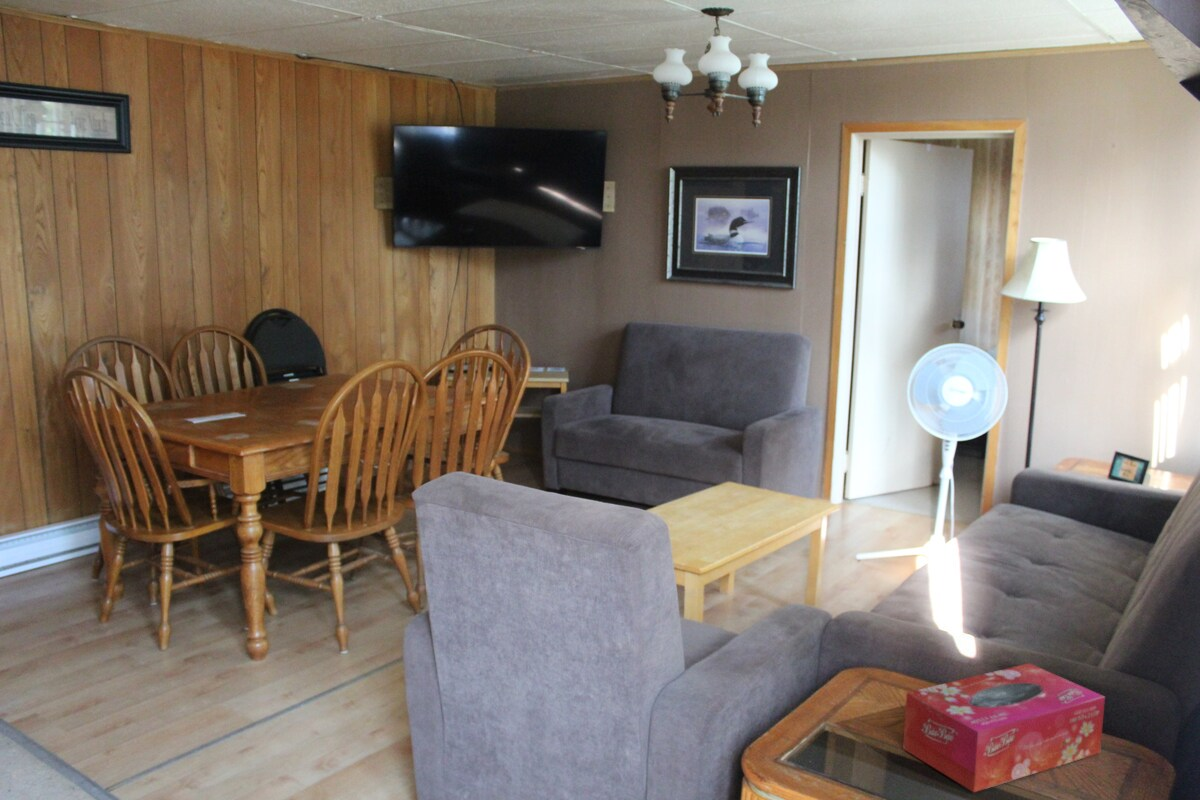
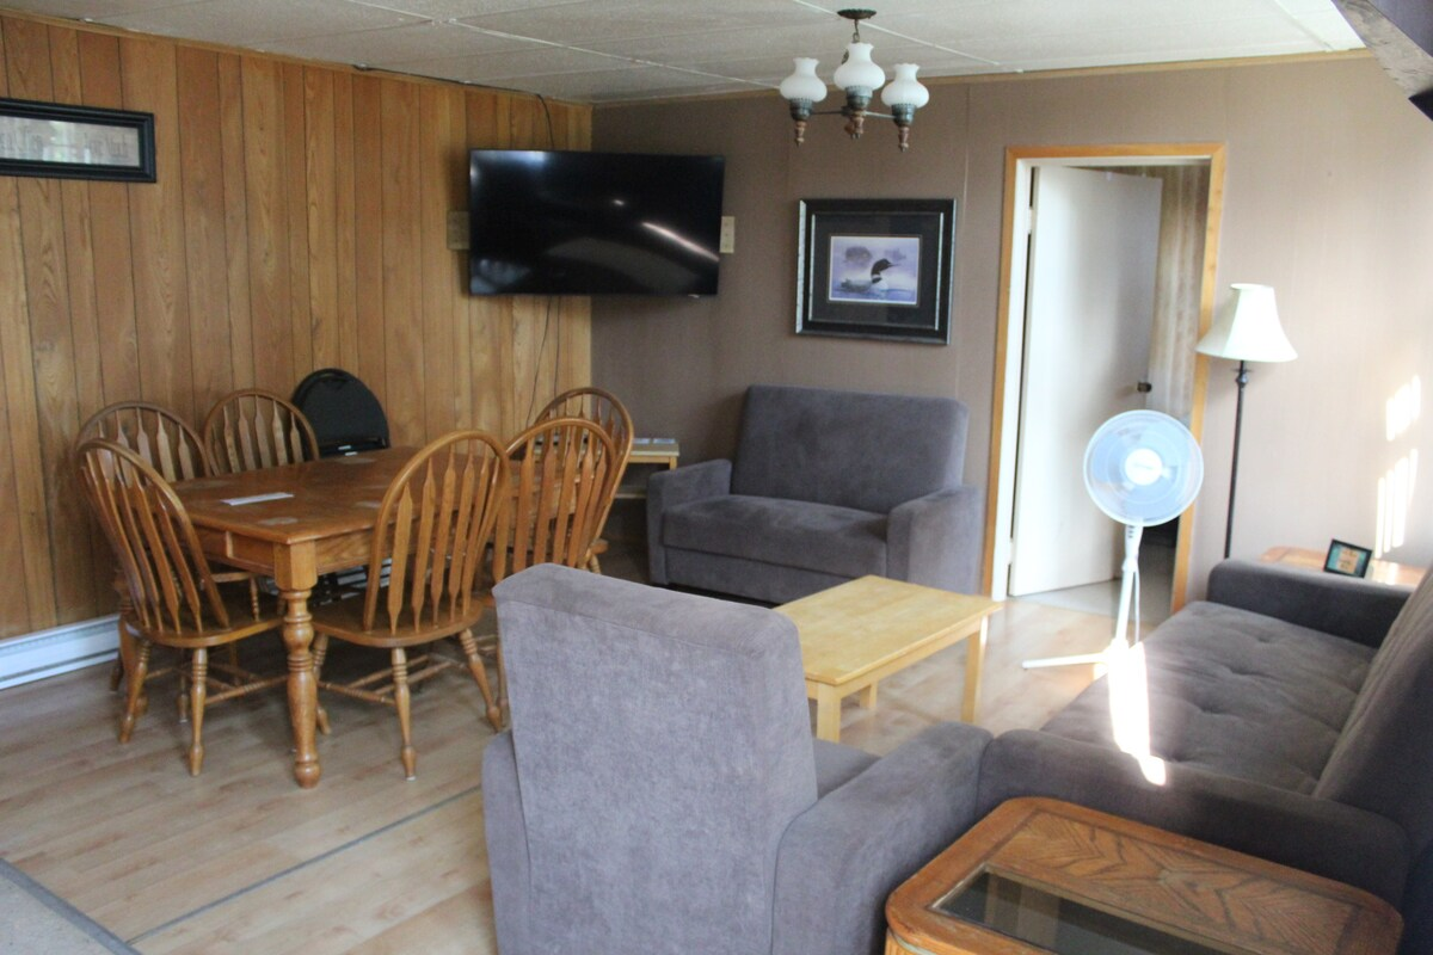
- tissue box (1003, 723)
